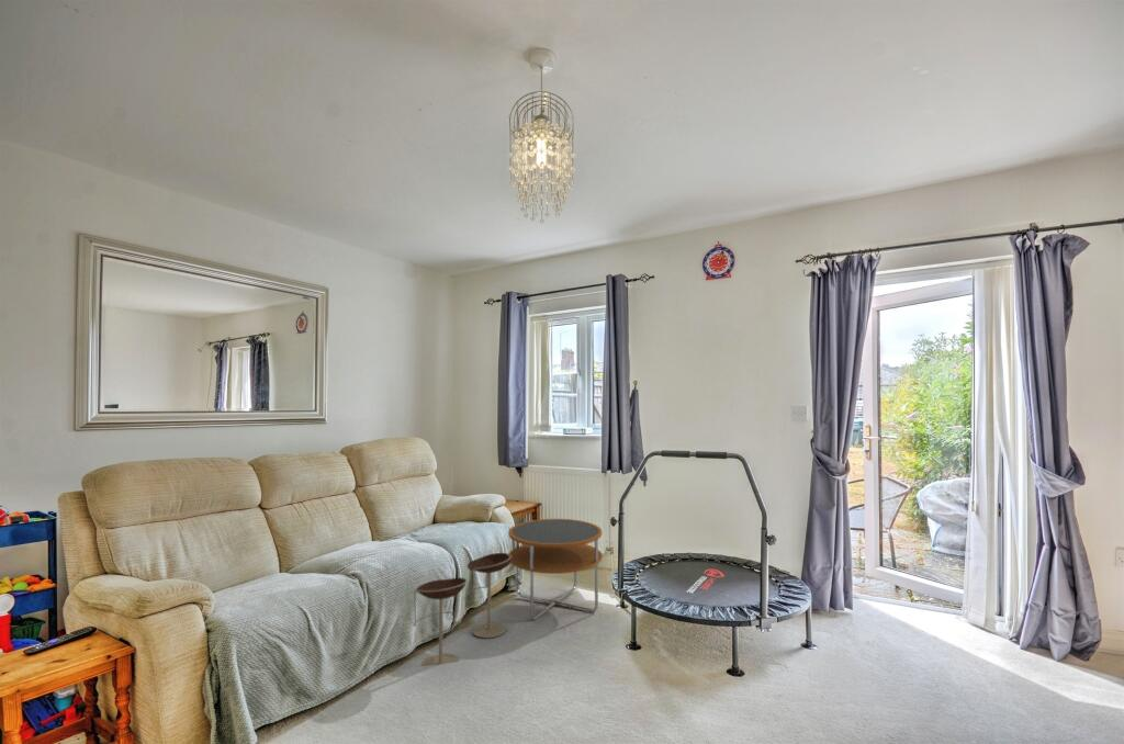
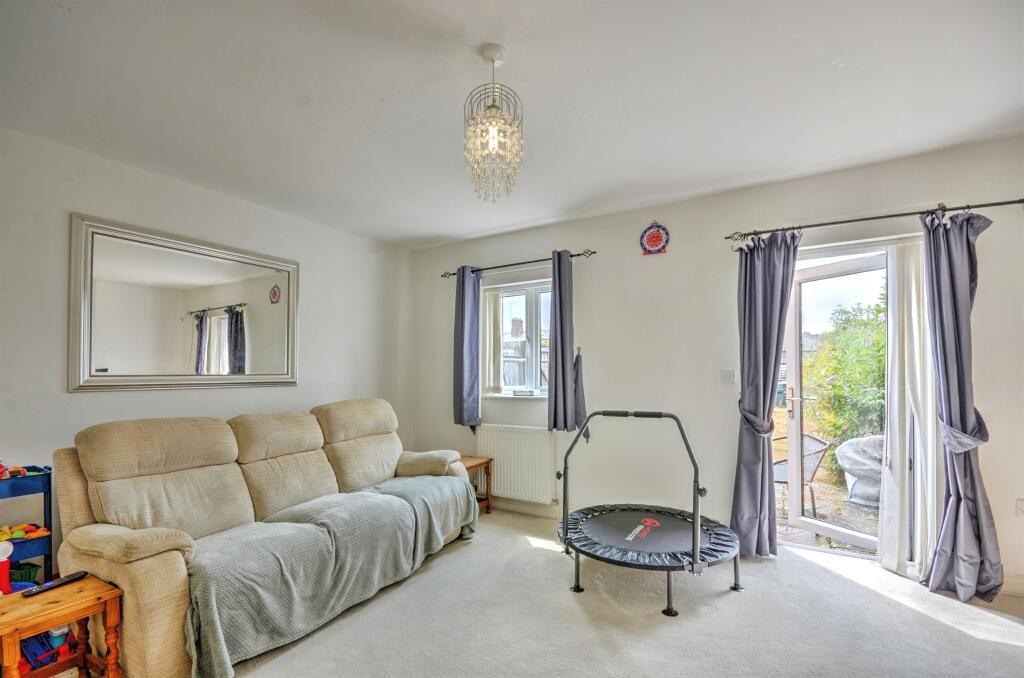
- side table (554, 567)
- bar stool (467, 601)
